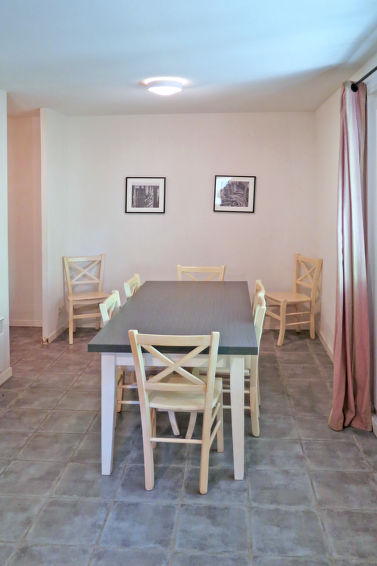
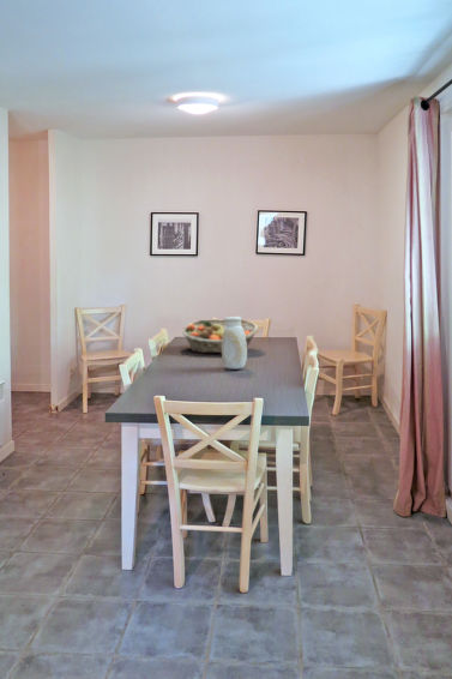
+ fruit basket (219, 335)
+ vase (246, 342)
